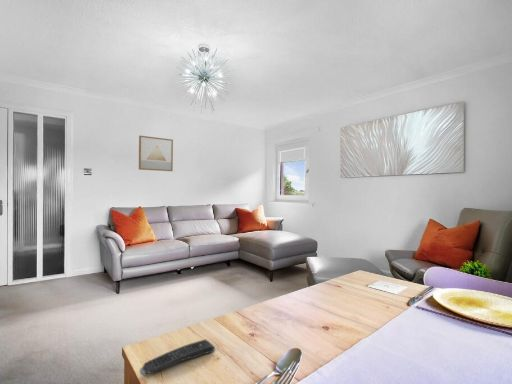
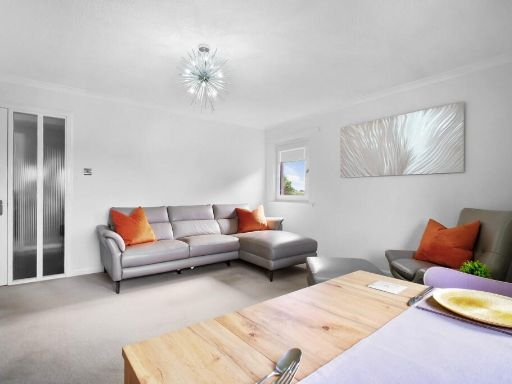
- remote control (178, 356)
- wall art (156, 154)
